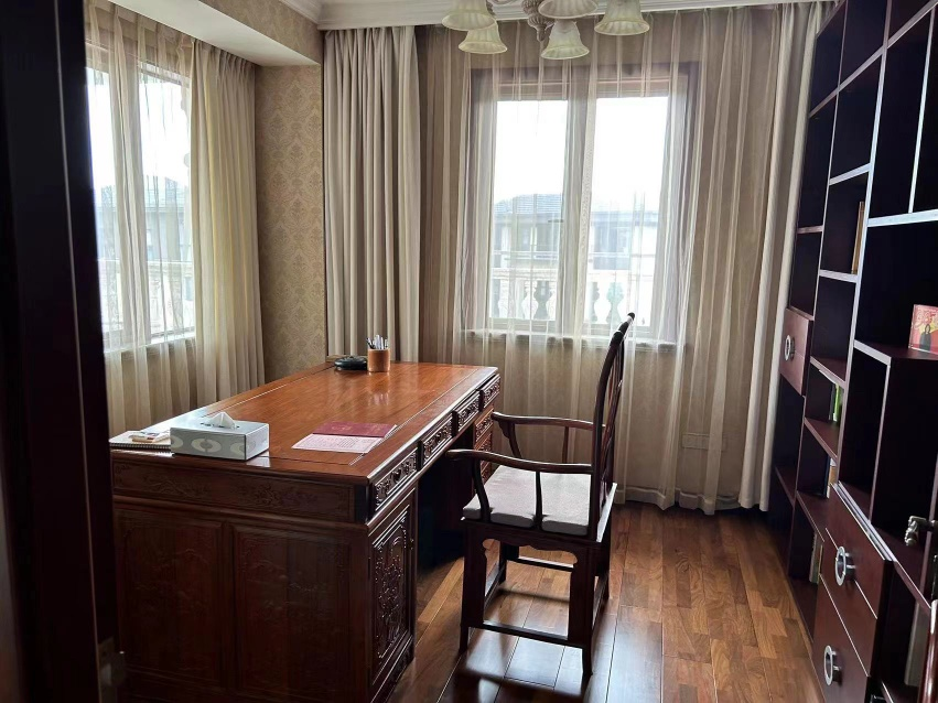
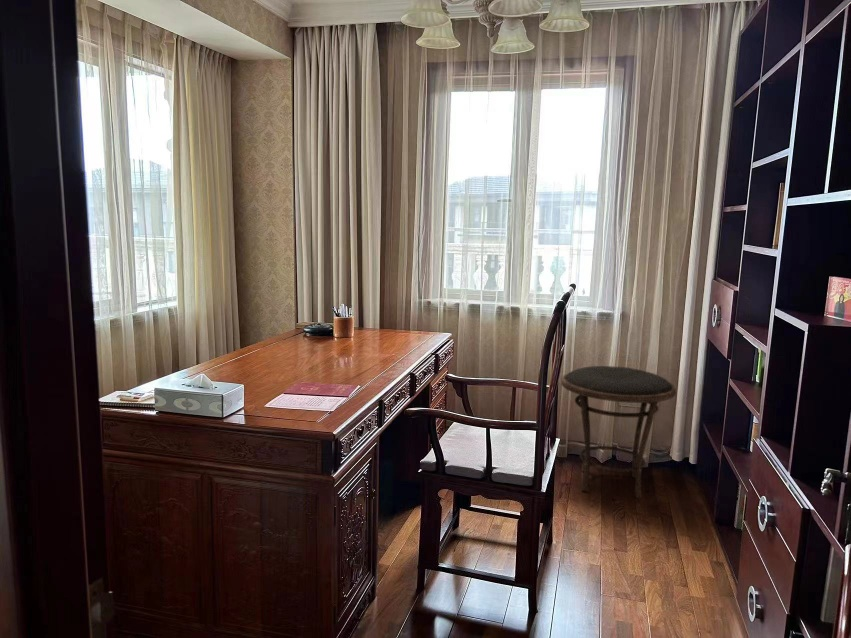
+ side table (614, 416)
